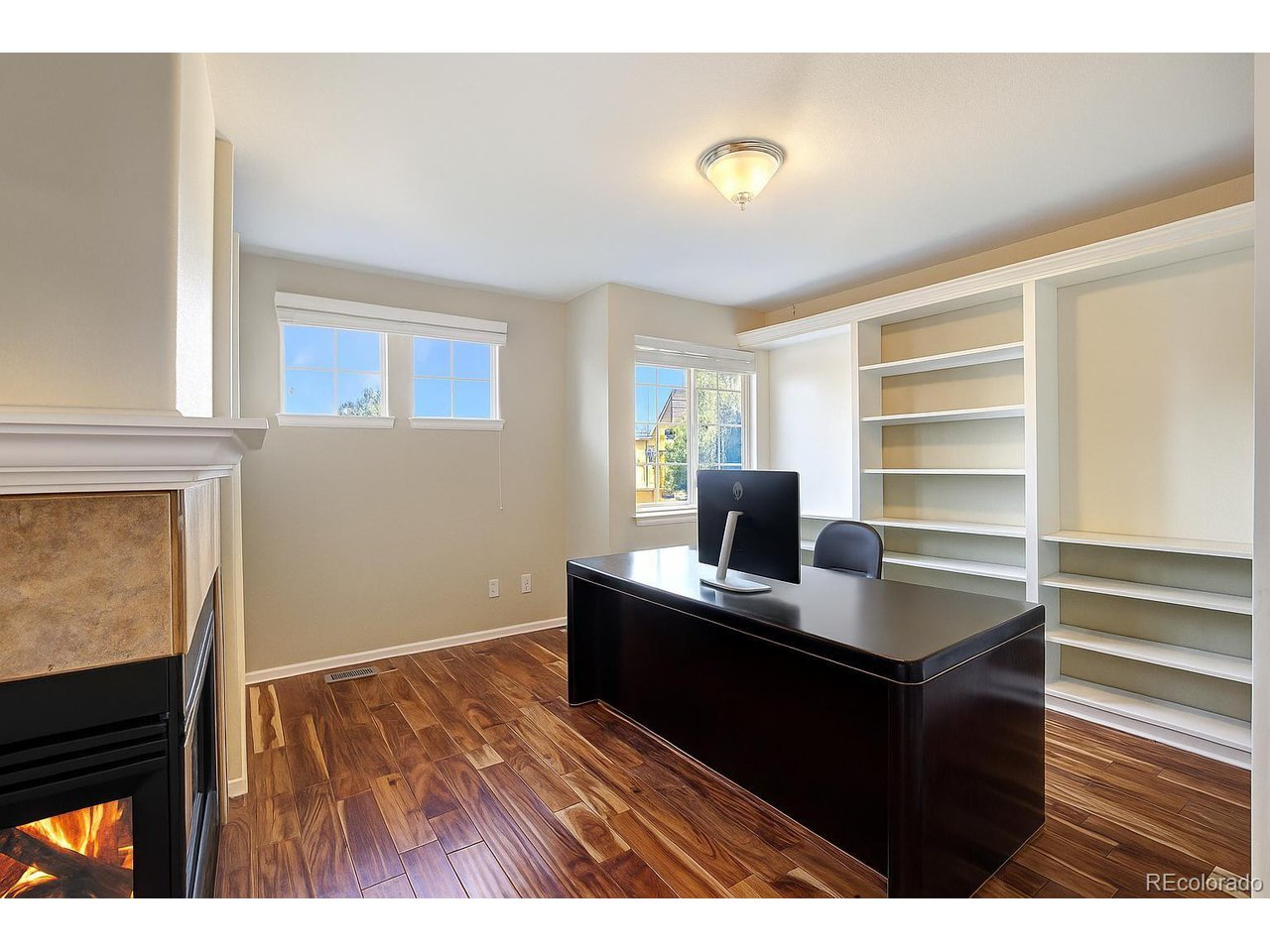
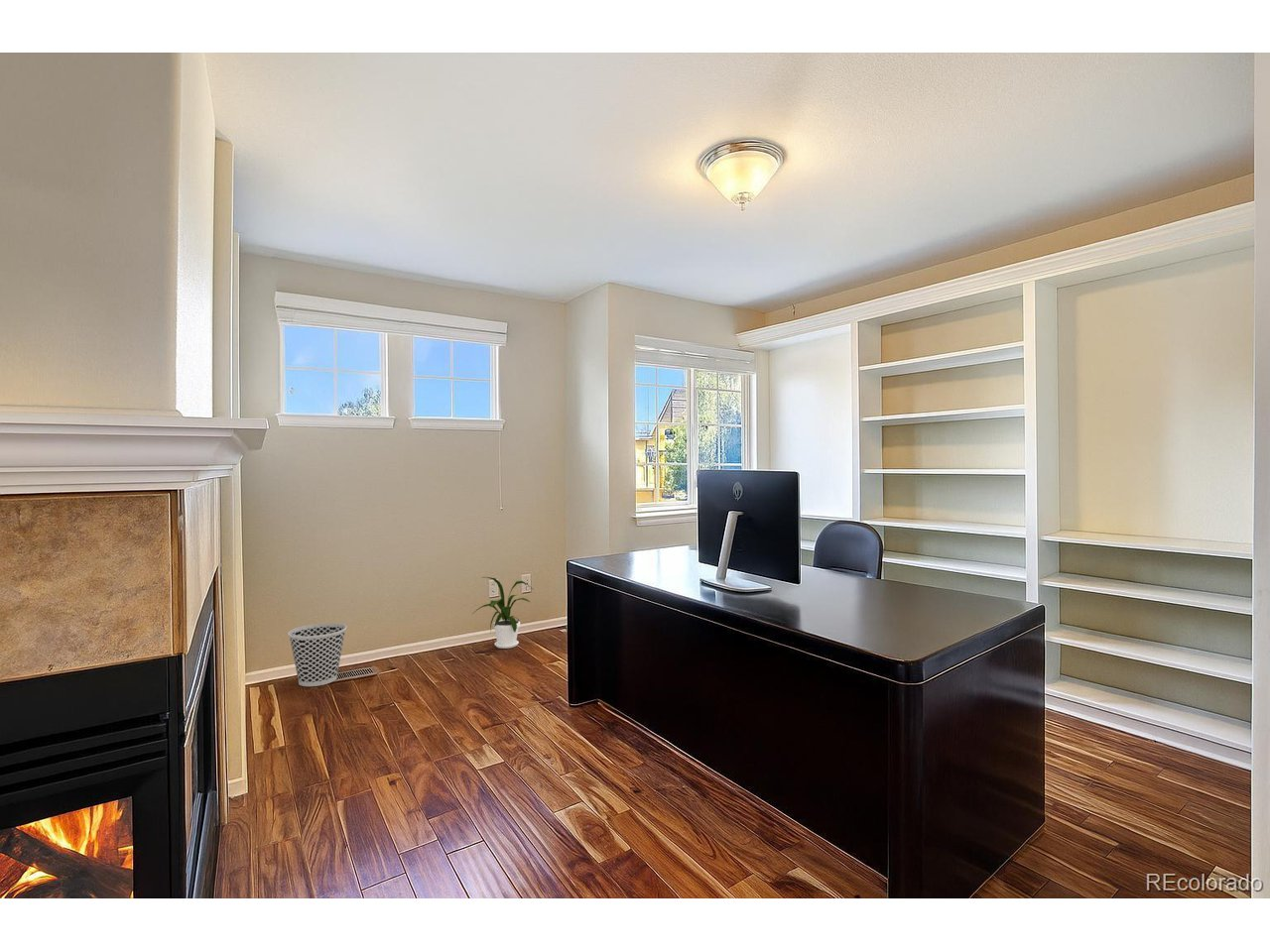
+ wastebasket (318, 654)
+ house plant (505, 610)
